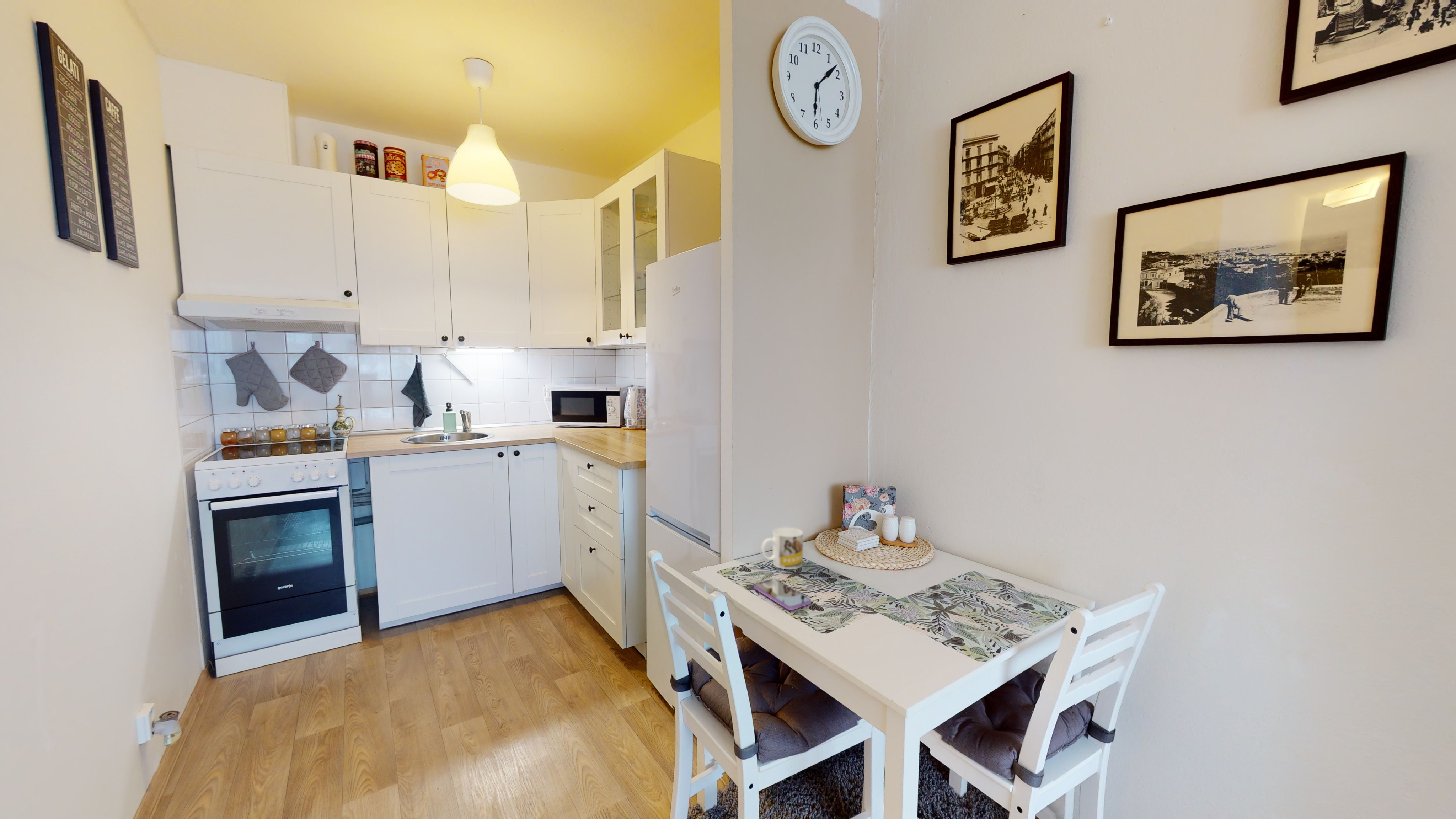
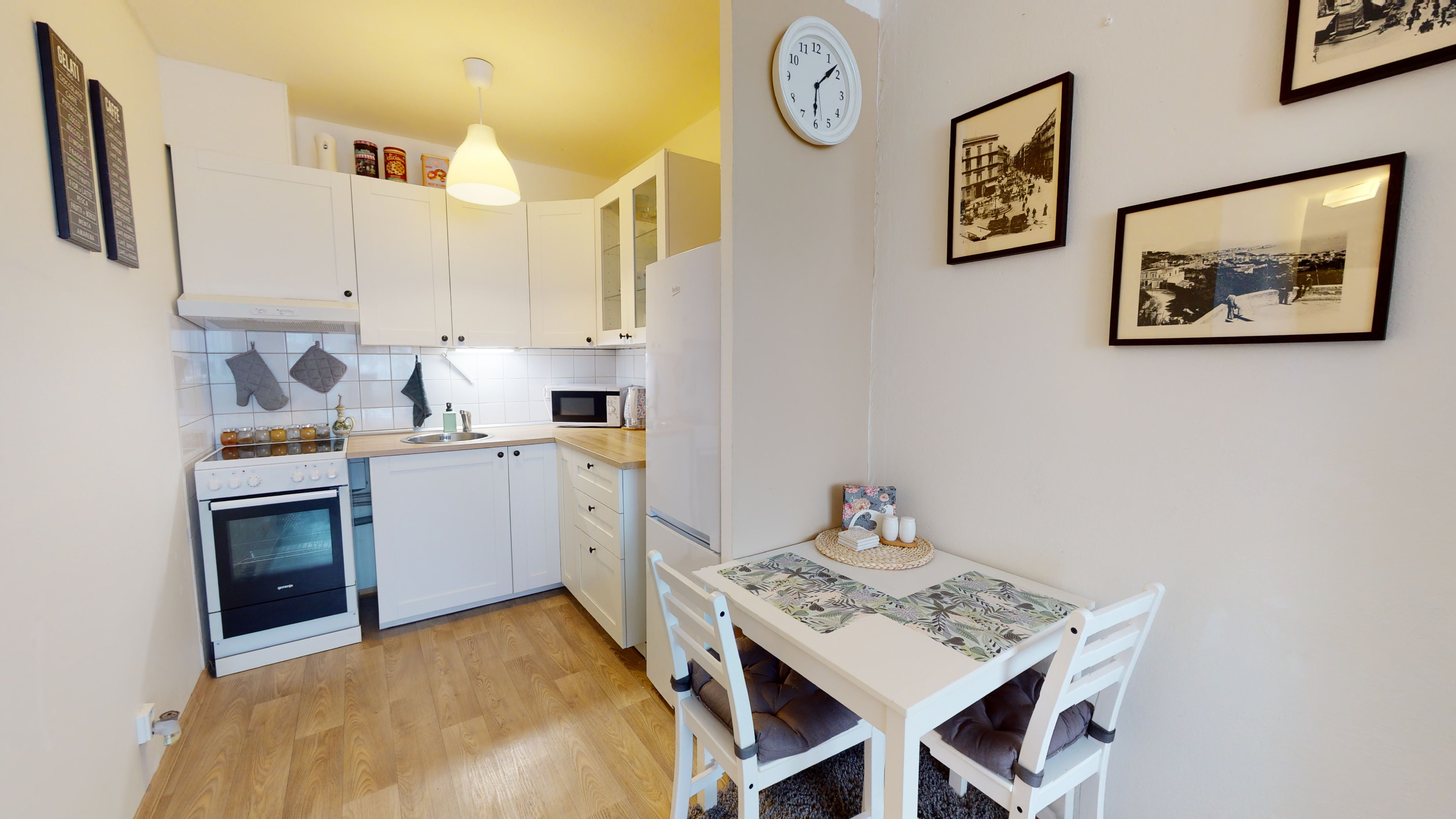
- smartphone (781, 593)
- mug (782, 548)
